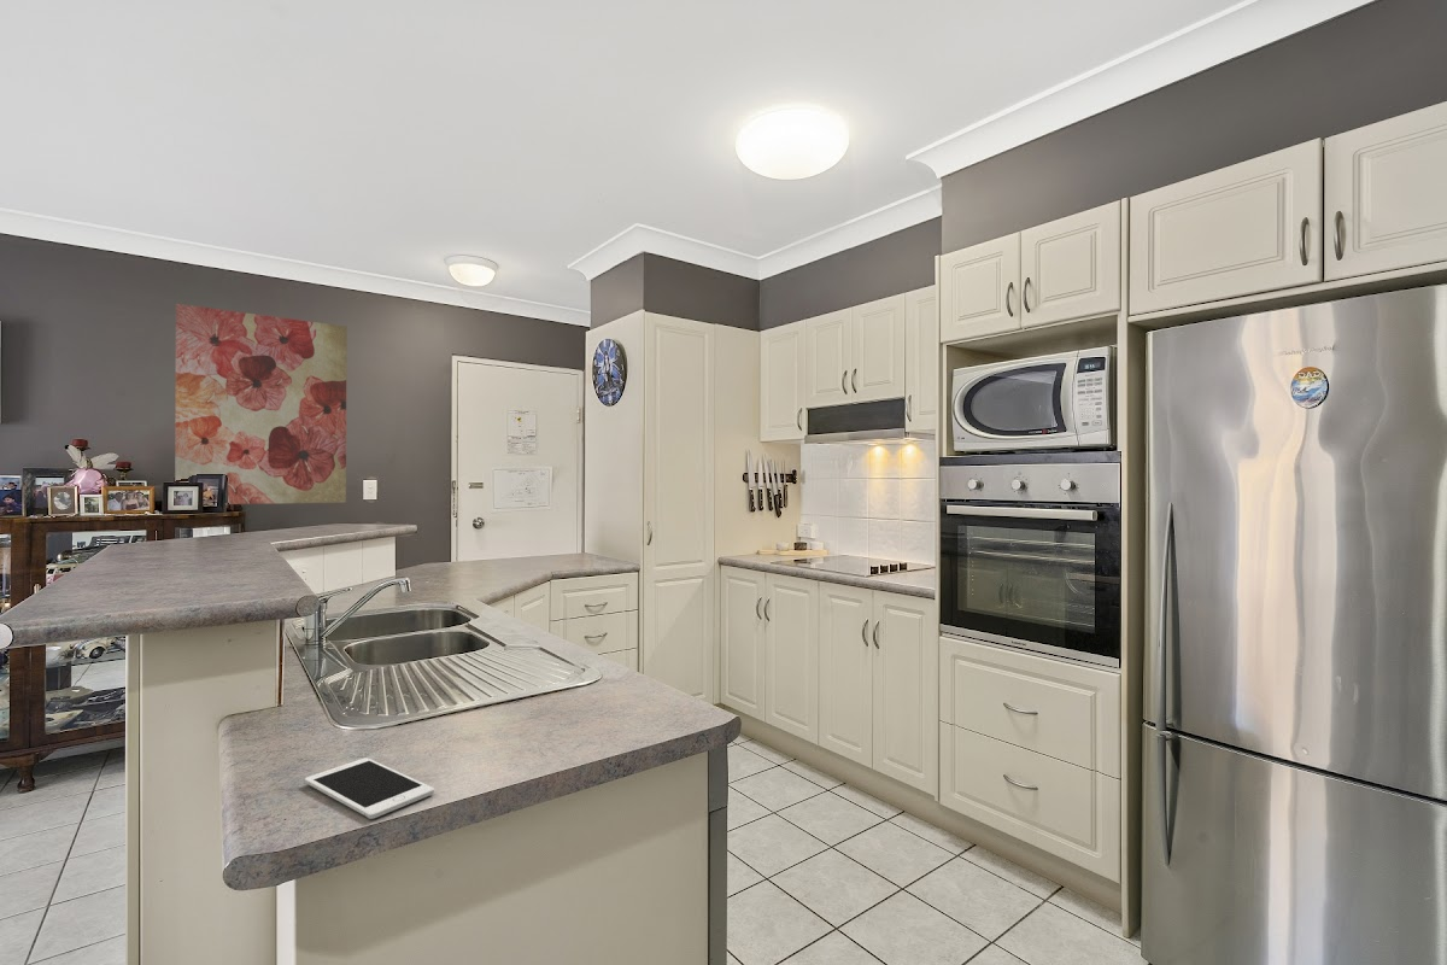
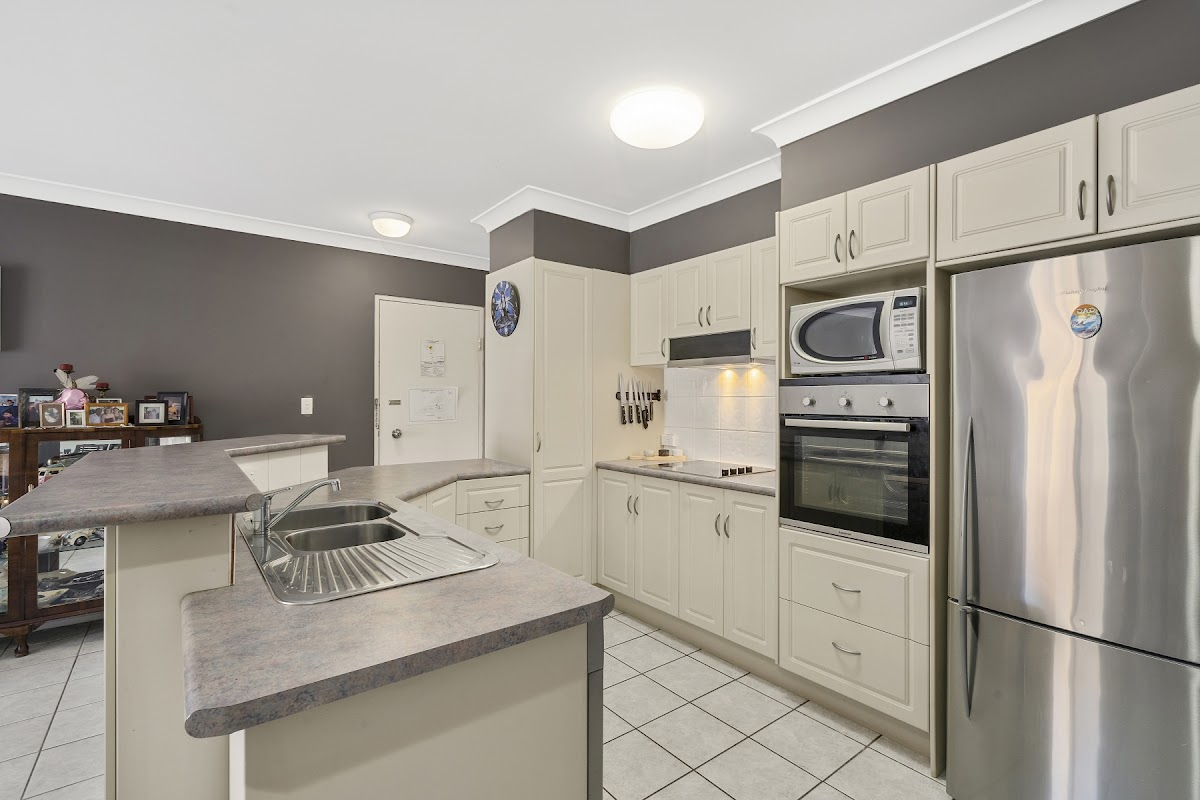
- wall art (265, 409)
- cell phone (368, 785)
